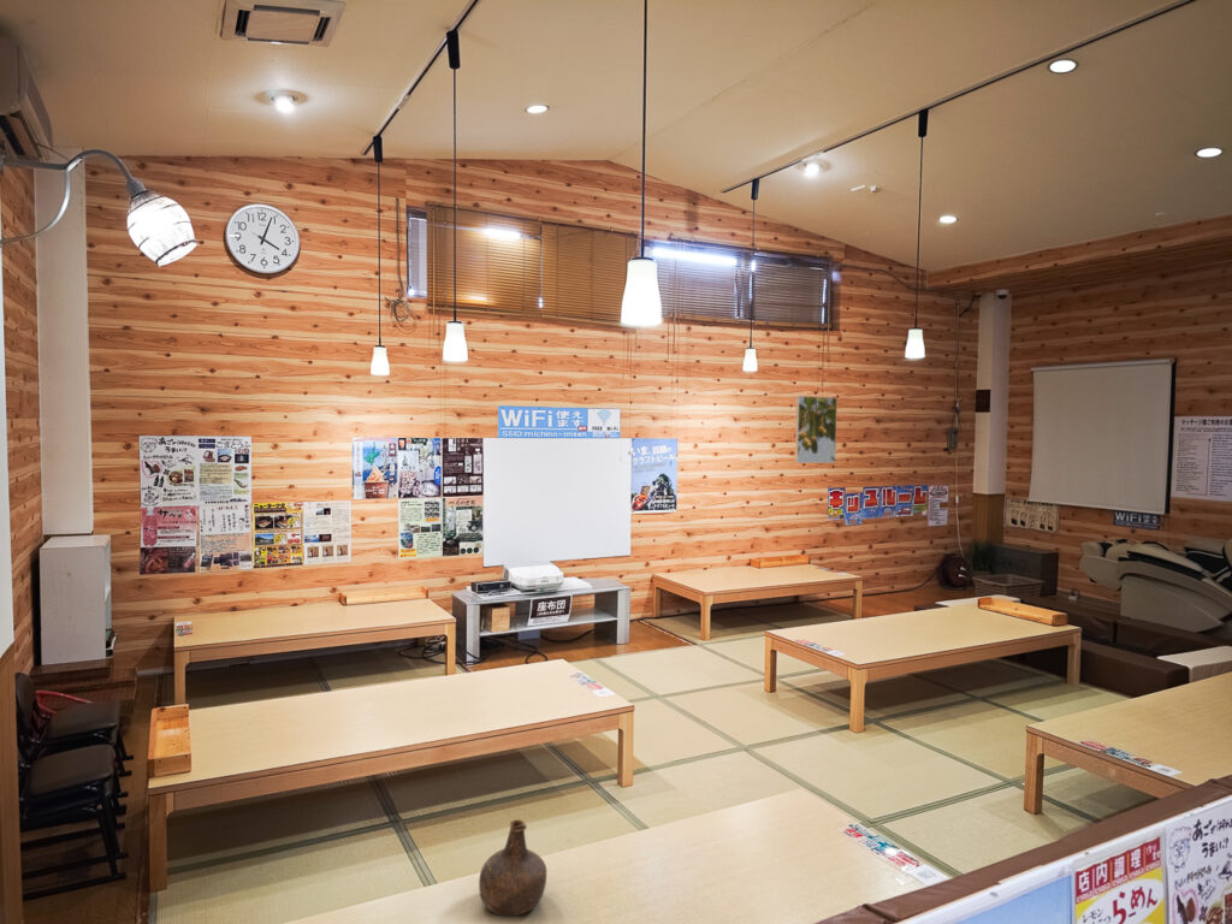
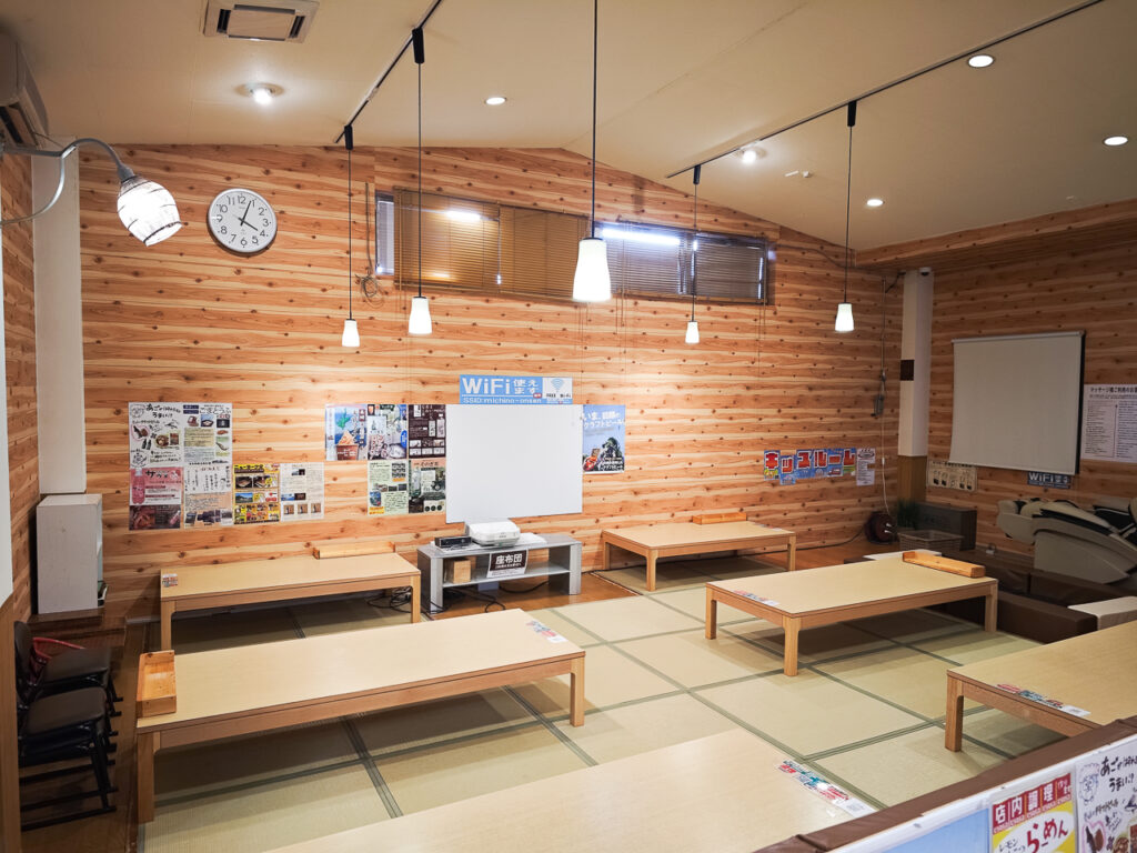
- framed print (816, 430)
- bottle (513, 861)
